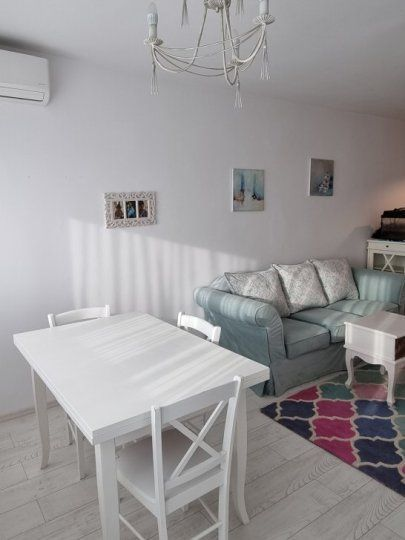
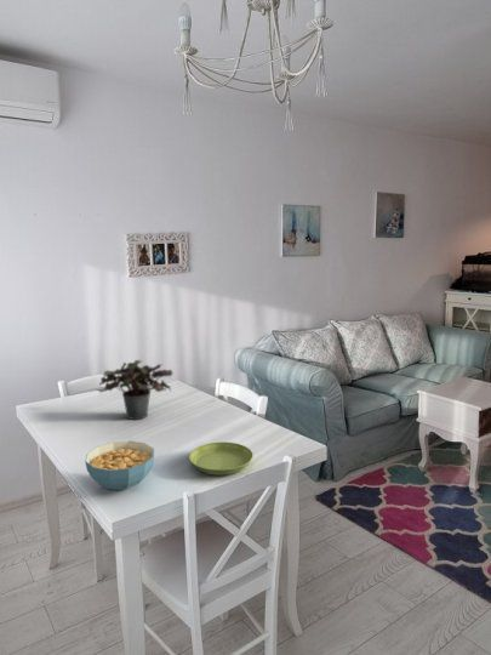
+ potted plant (135, 389)
+ saucer (221, 458)
+ cereal bowl (120, 469)
